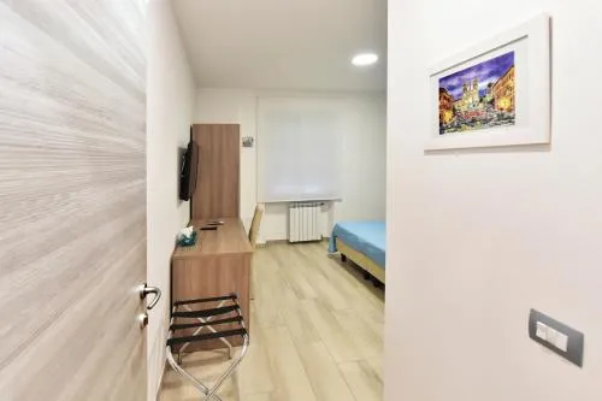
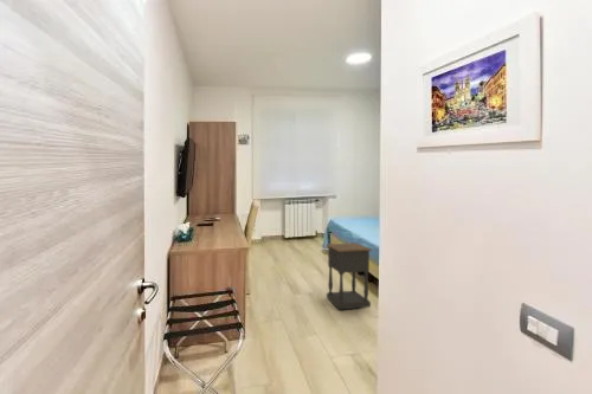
+ nightstand (347, 271)
